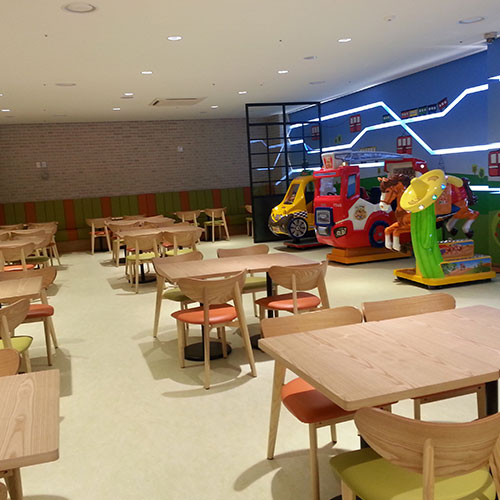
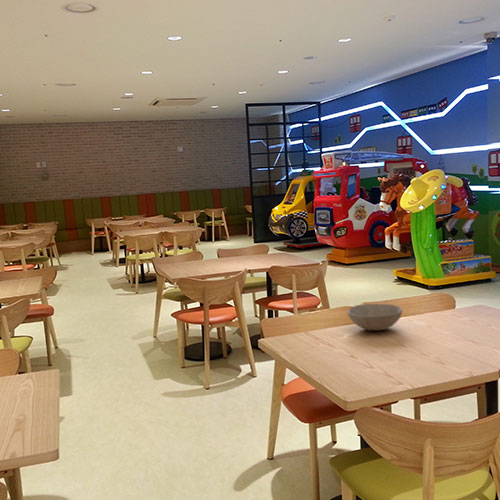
+ bowl (375, 319)
